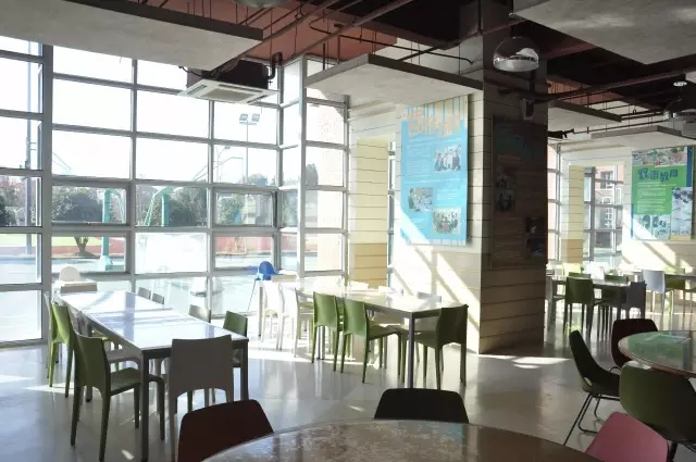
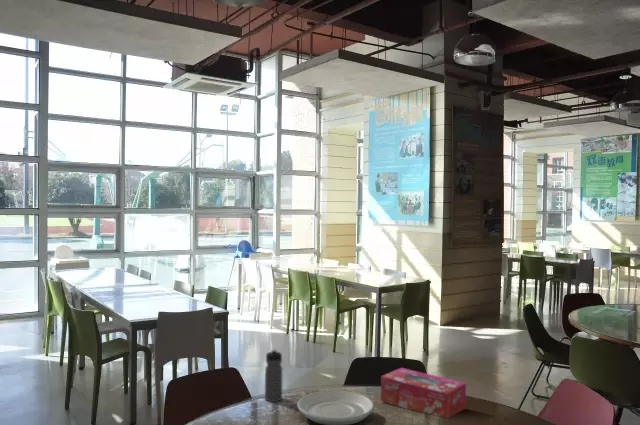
+ water bottle (273, 374)
+ tissue box (422, 392)
+ plate (335, 409)
